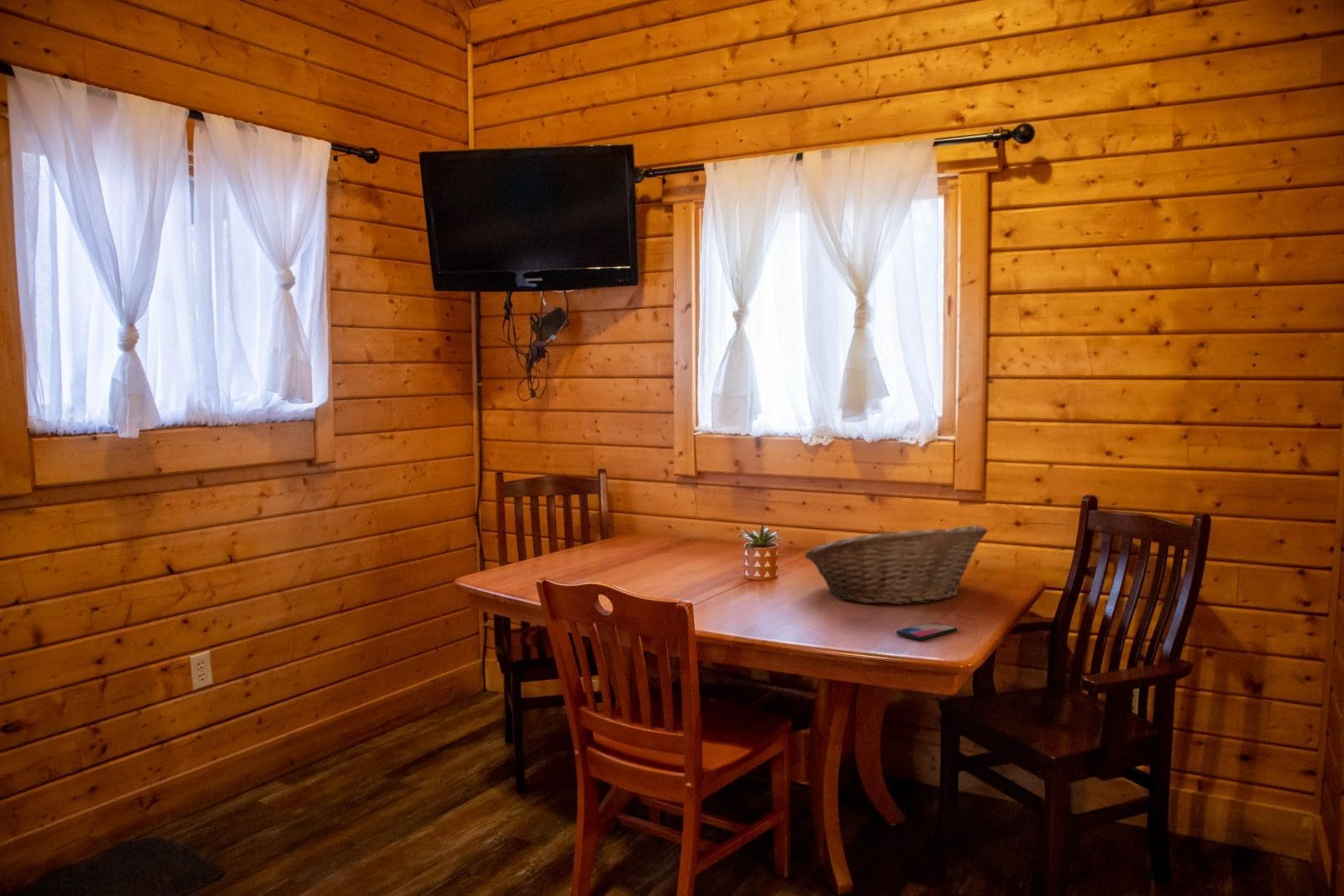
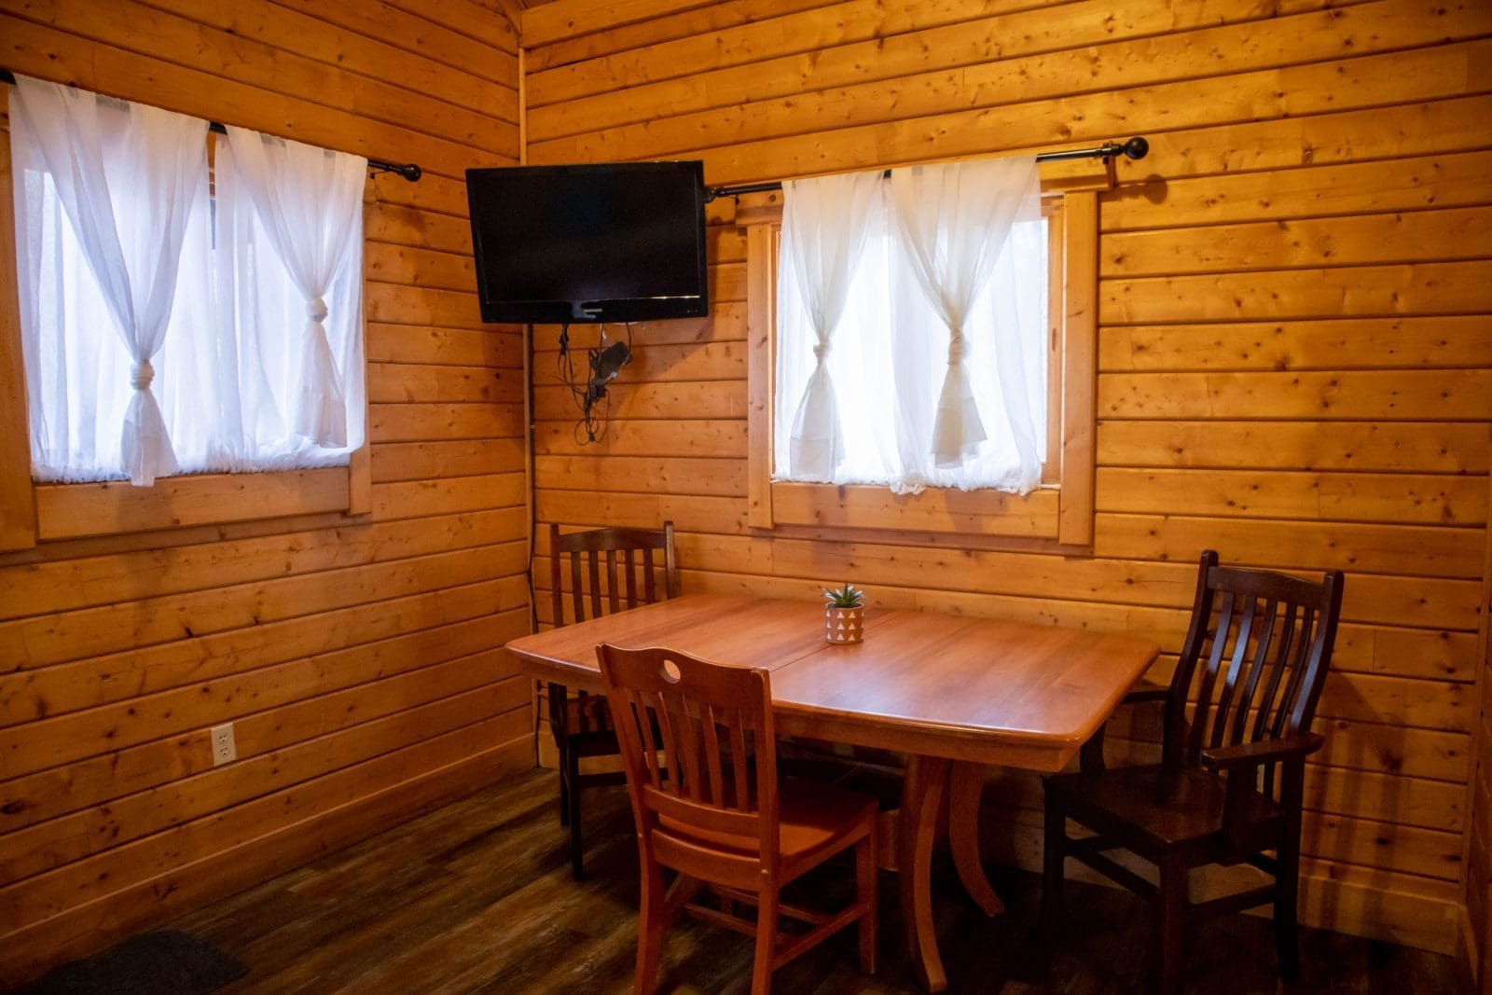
- smartphone (927, 631)
- fruit basket (896, 557)
